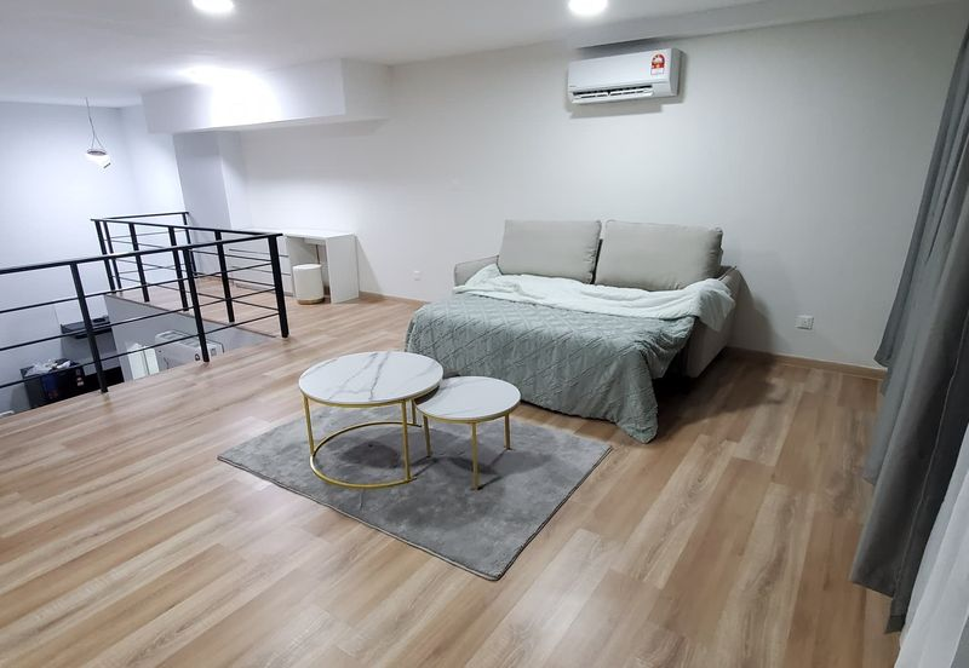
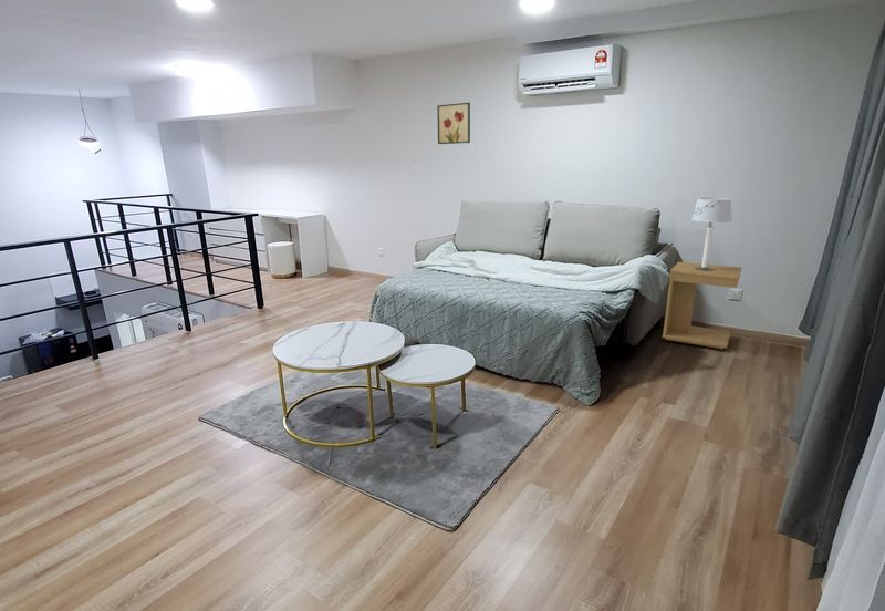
+ side table (694, 301)
+ table lamp (708, 234)
+ wall art (454, 124)
